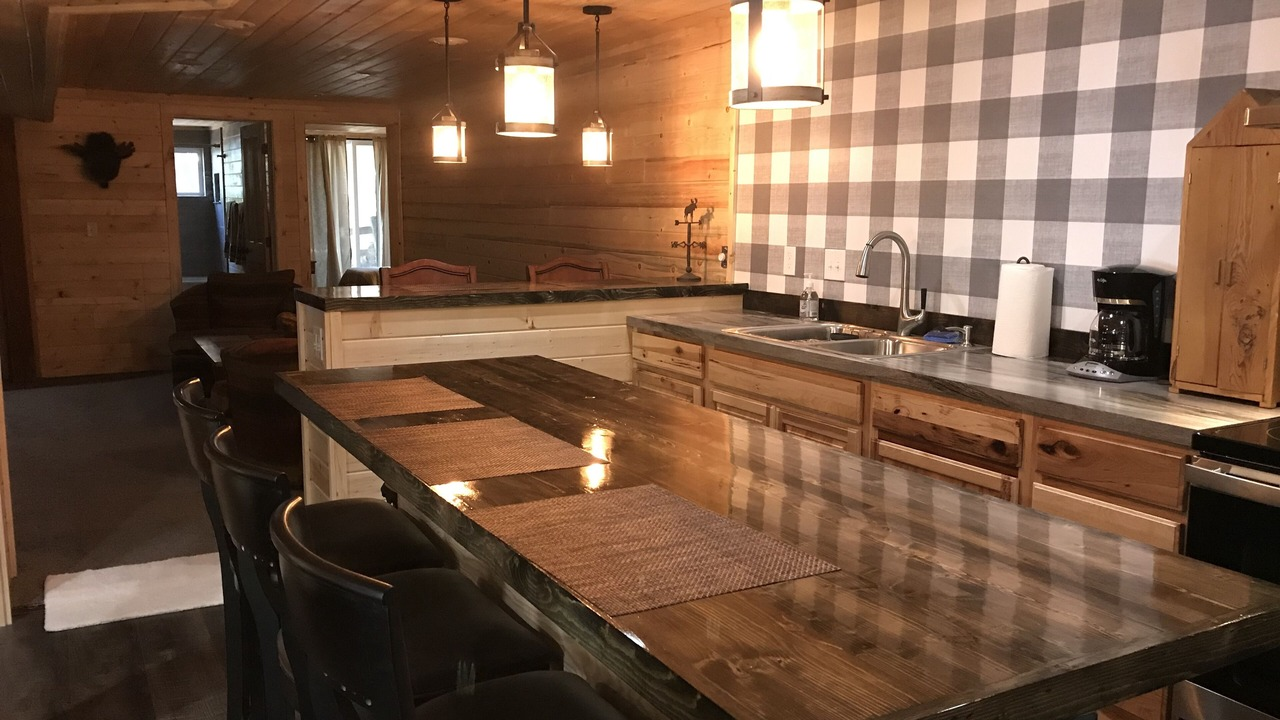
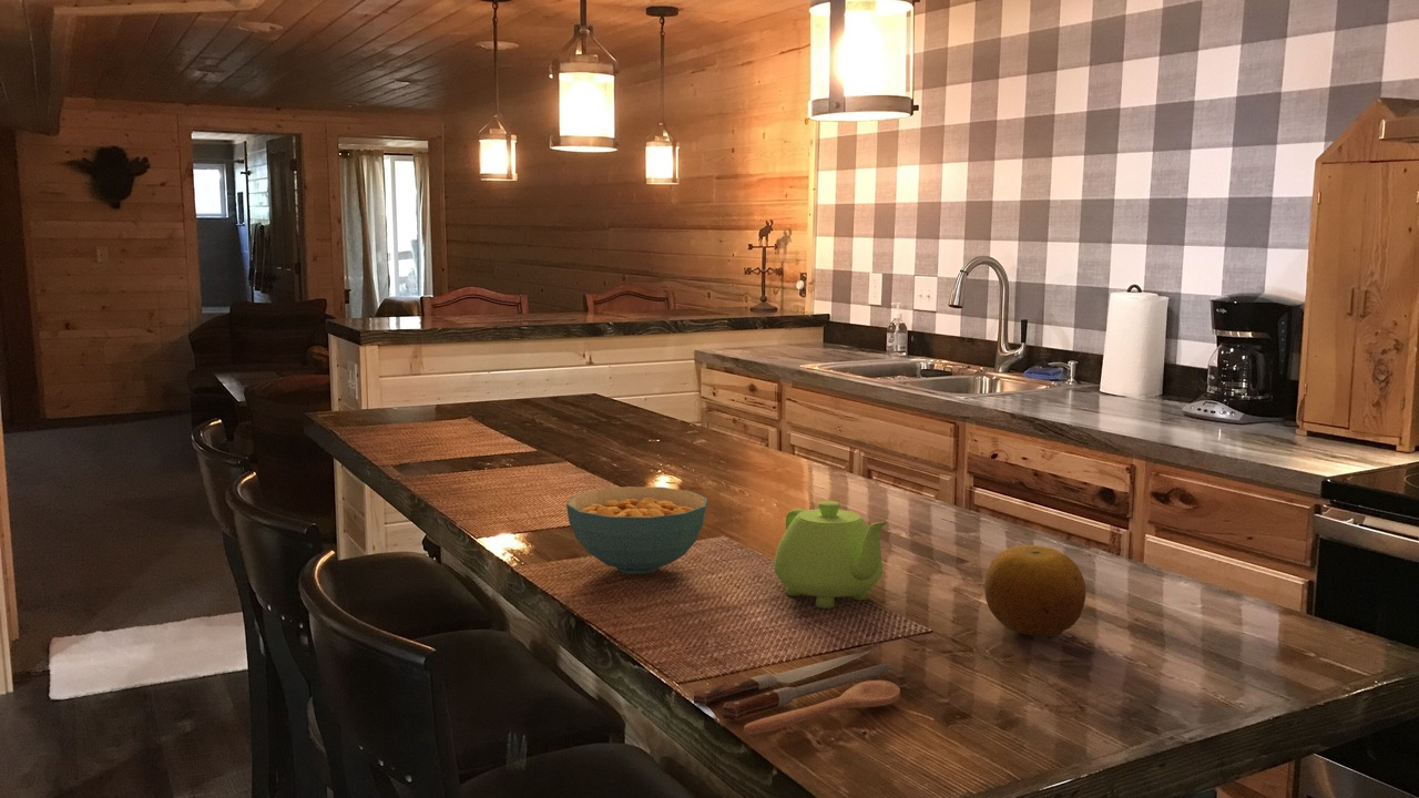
+ spoon (819, 689)
+ teakettle (833, 550)
+ cereal bowl (637, 534)
+ fruit (1034, 590)
